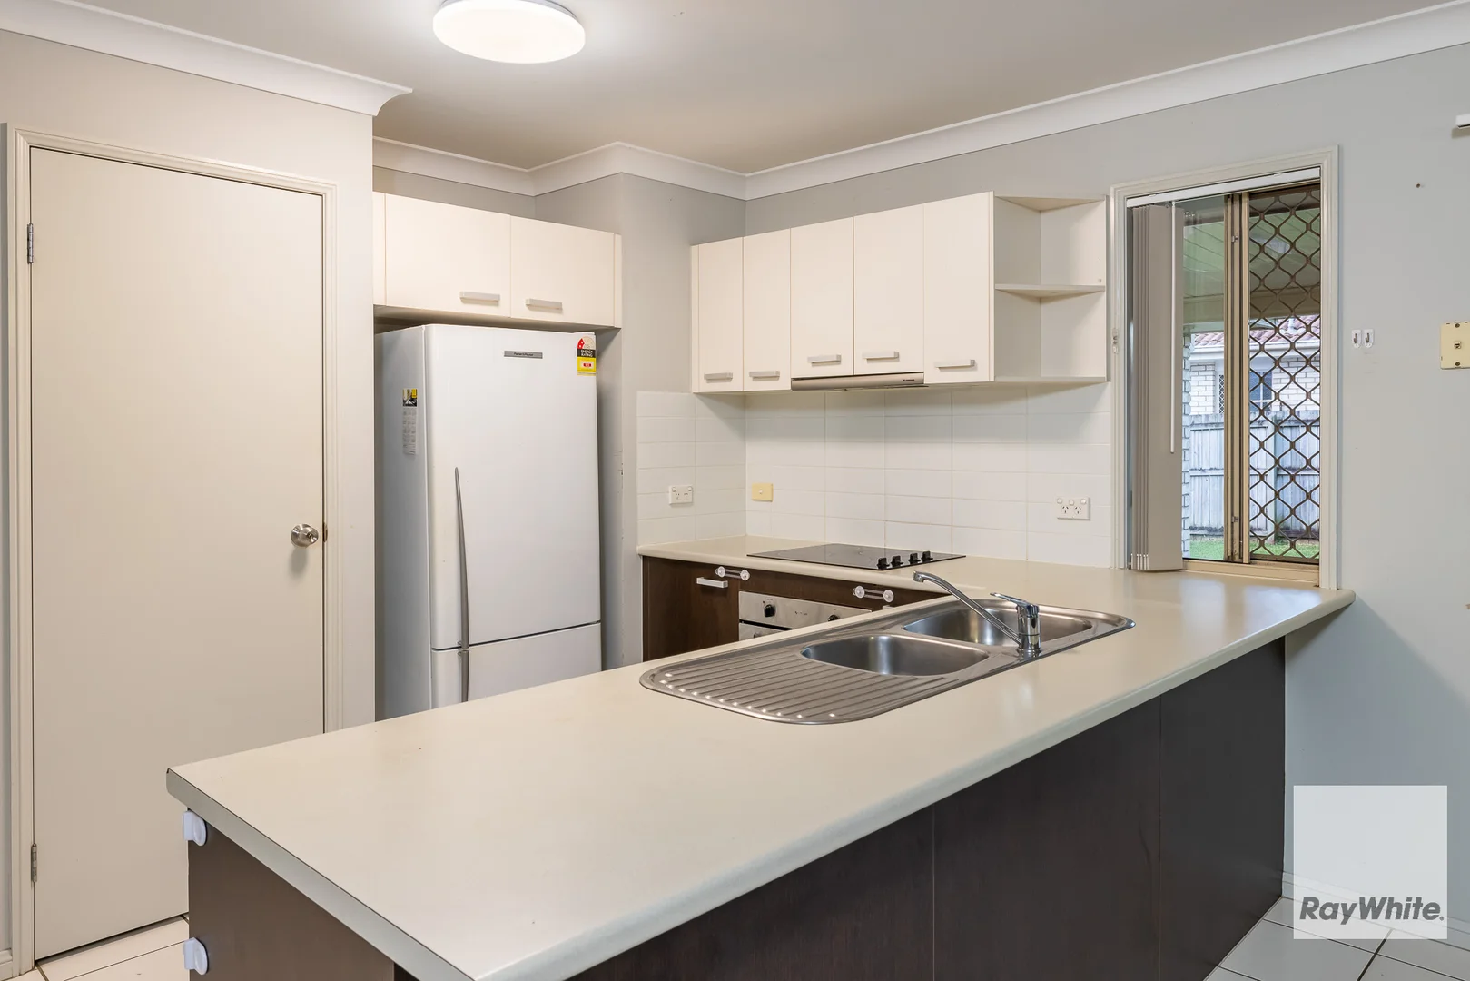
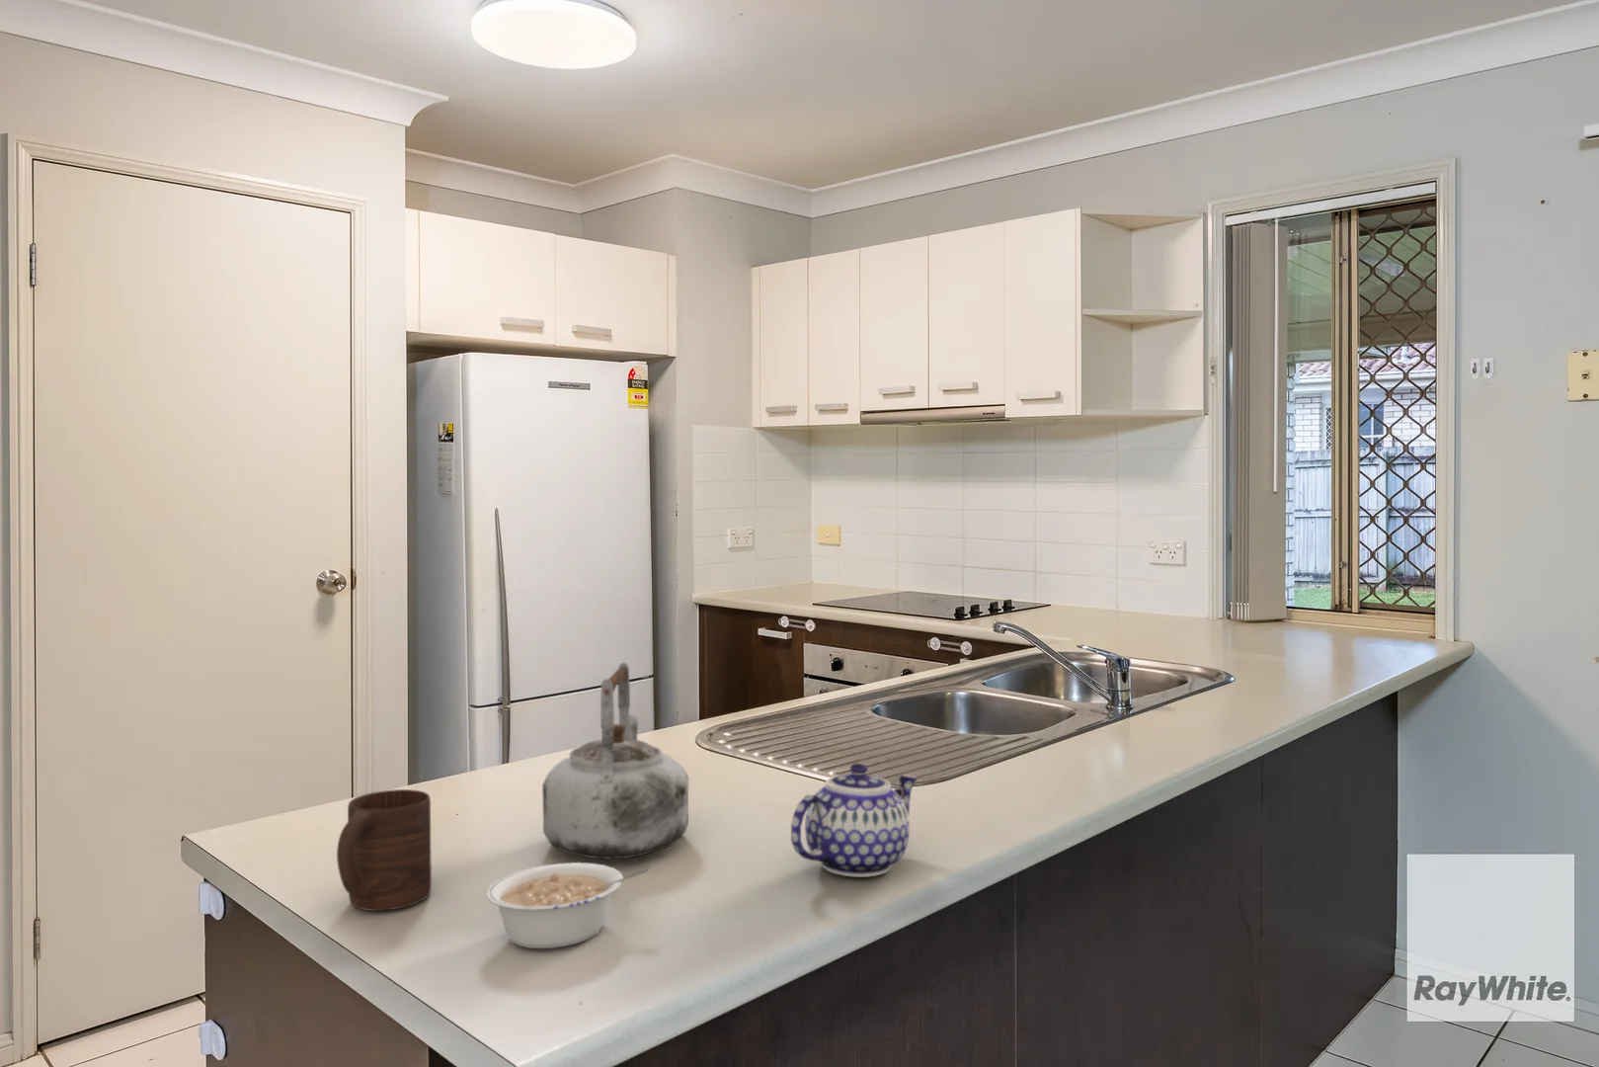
+ legume (561, 901)
+ cup (386, 853)
+ teapot (857, 815)
+ kettle (618, 753)
